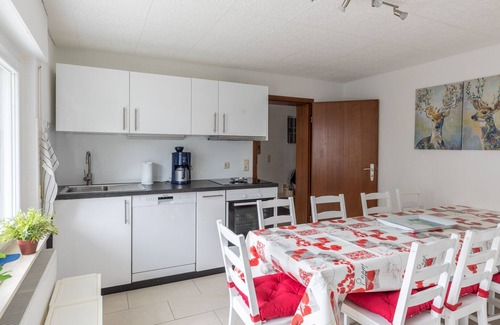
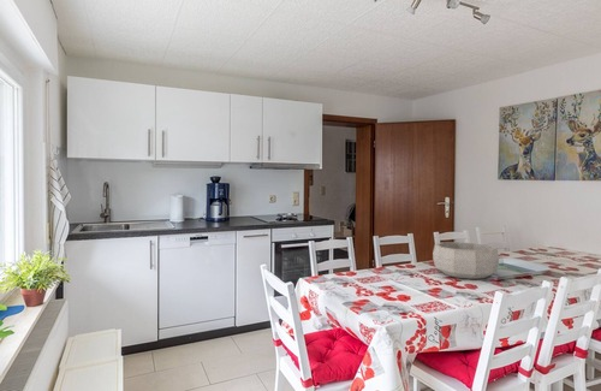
+ decorative bowl (464, 260)
